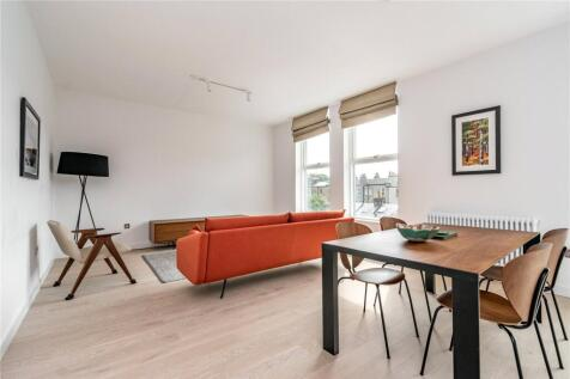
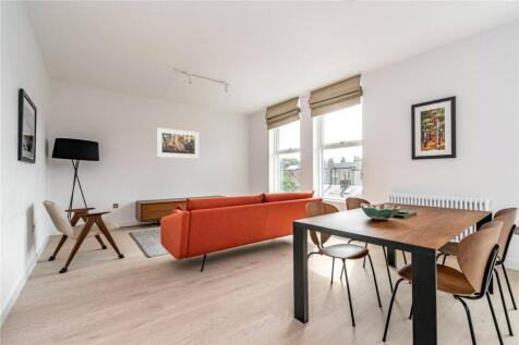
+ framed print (179, 144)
